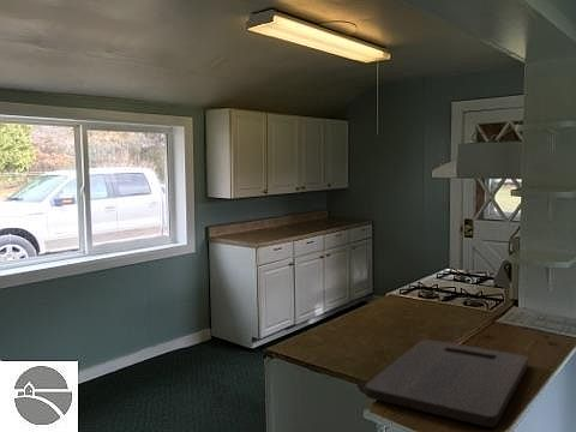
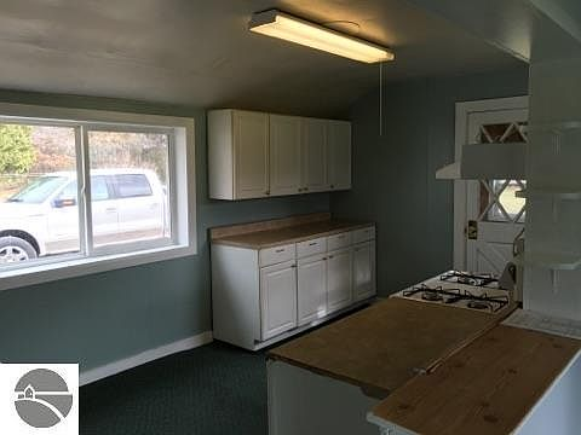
- cutting board (451, 374)
